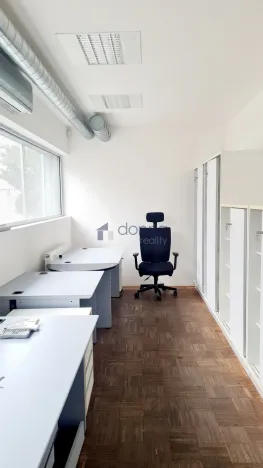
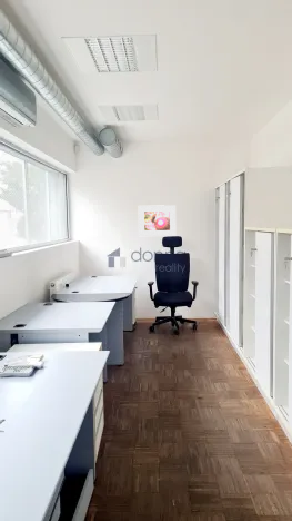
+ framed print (157, 220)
